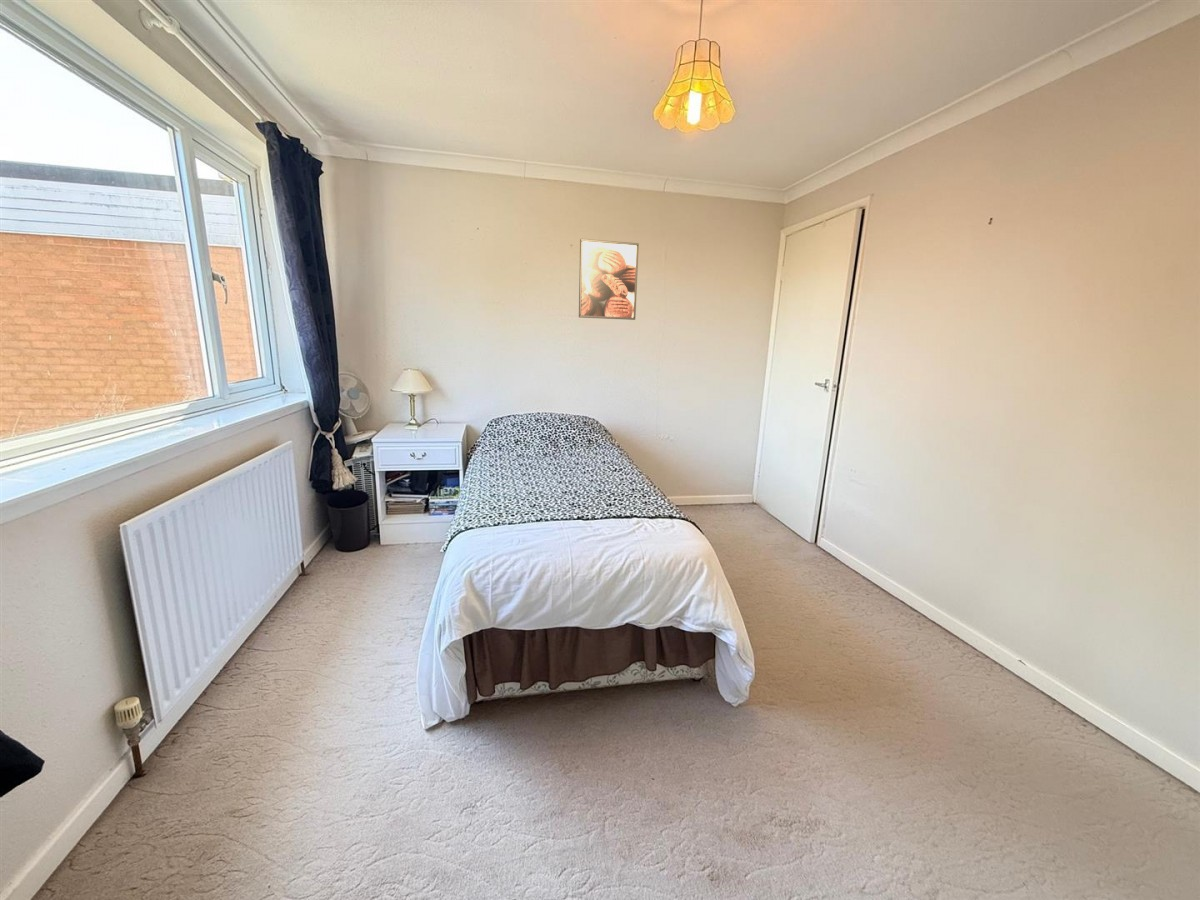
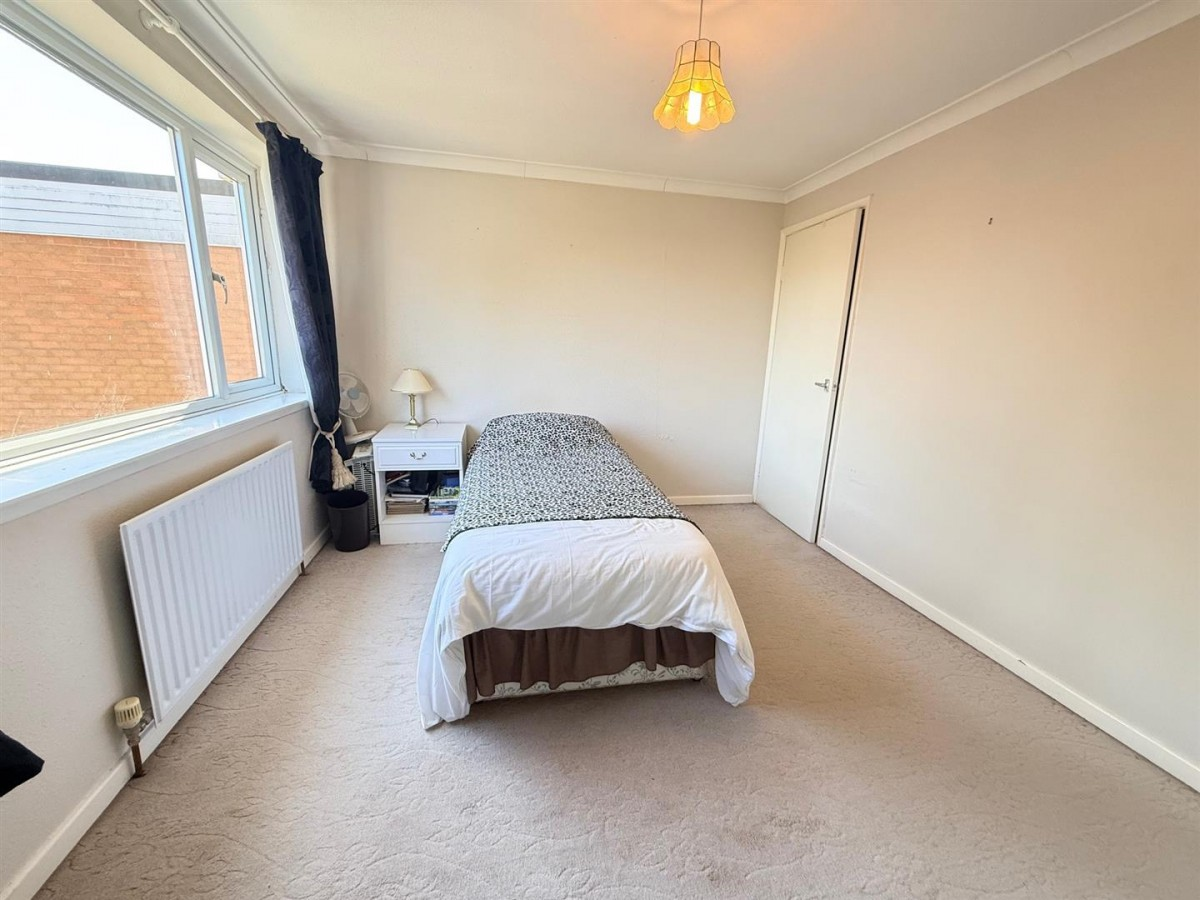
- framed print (608, 280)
